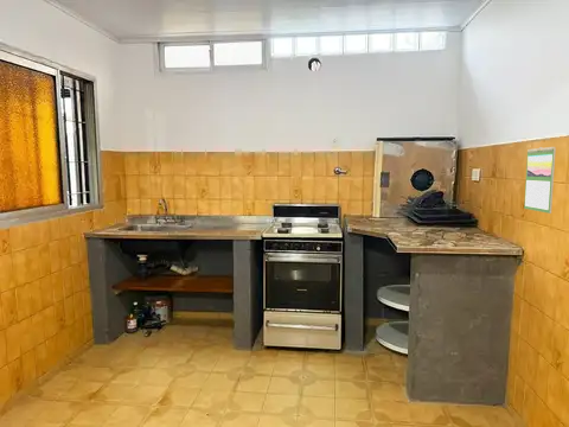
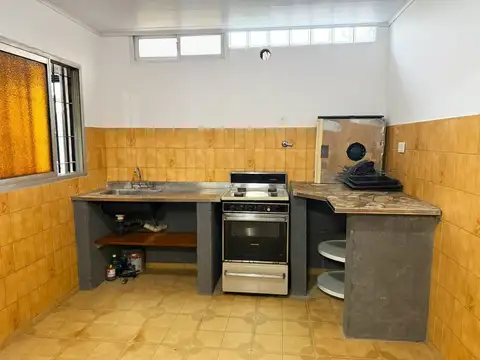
- calendar (538, 179)
